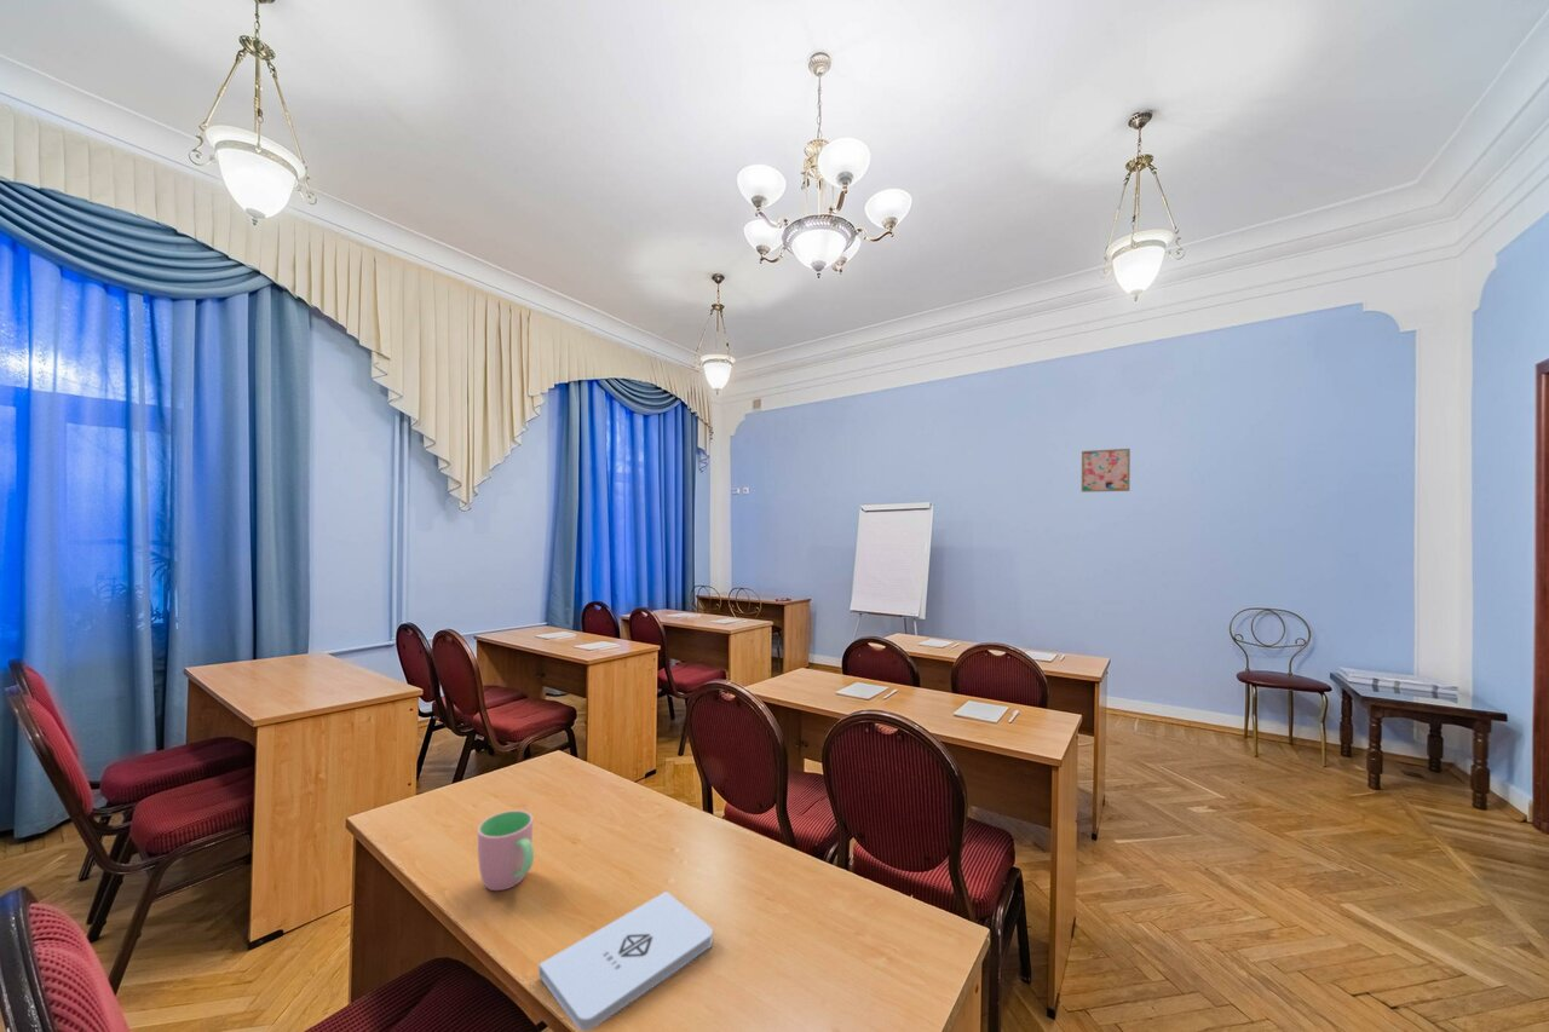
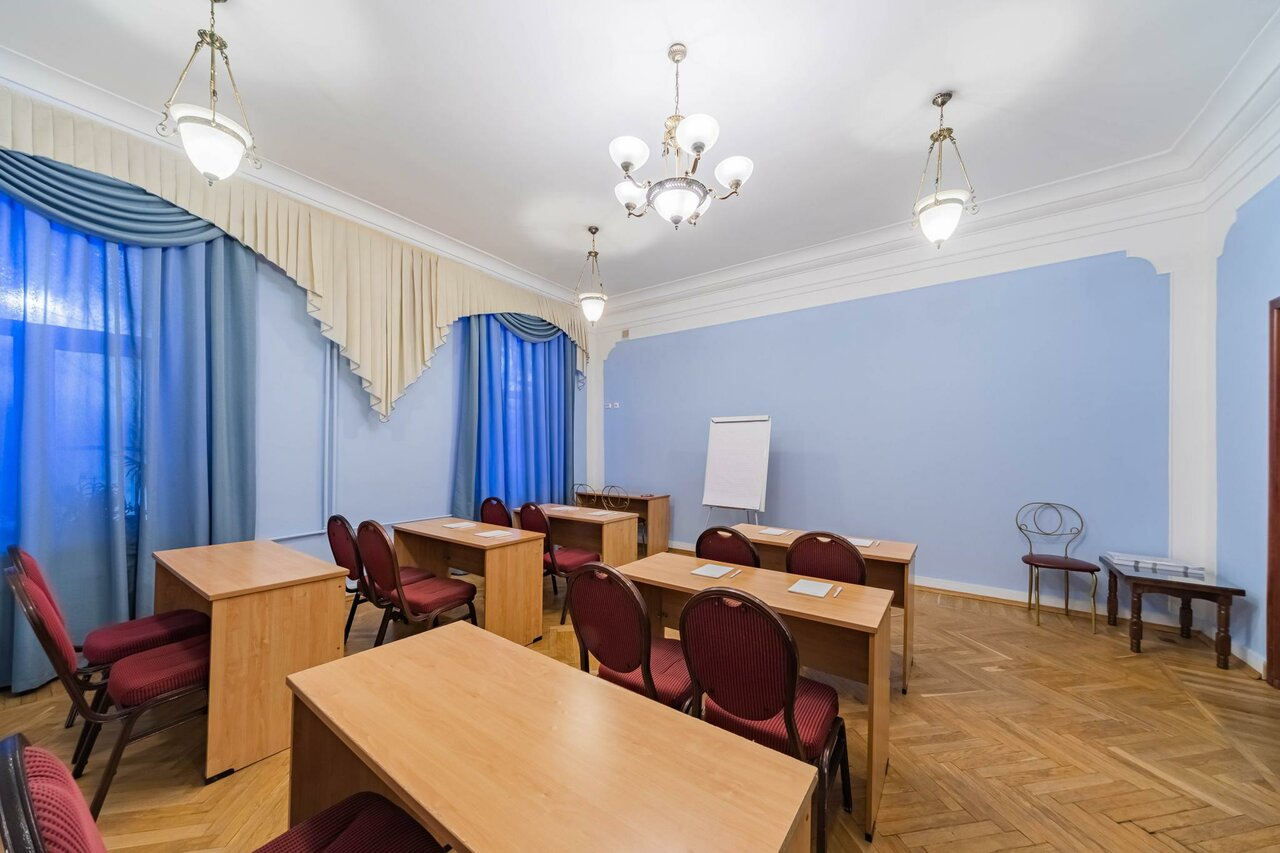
- notepad (630, 952)
- cup (509, 853)
- wall art (1105, 471)
